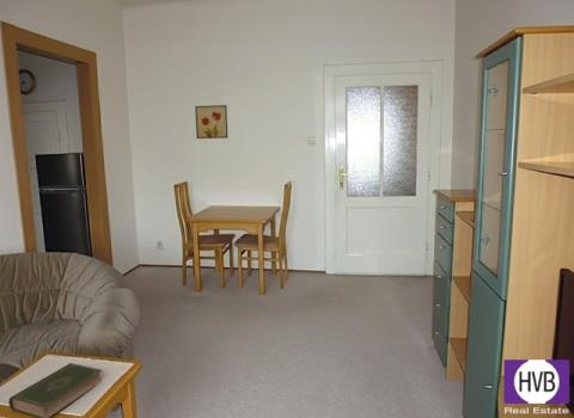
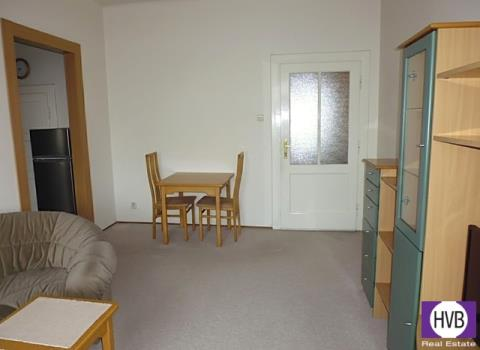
- book (57, 388)
- wall art (212, 122)
